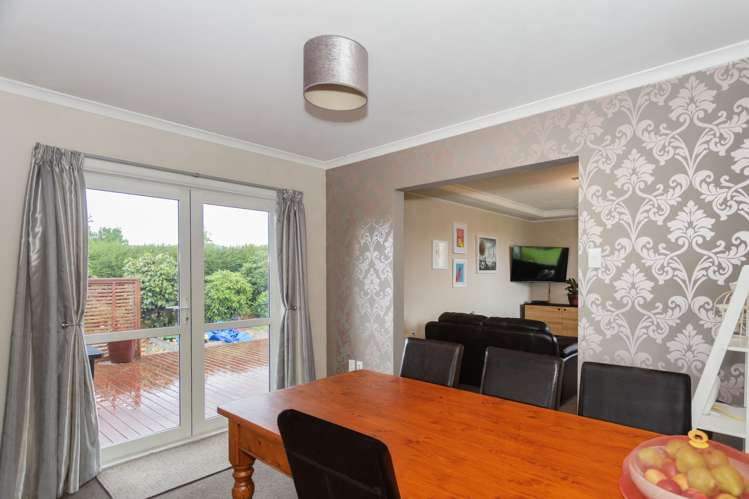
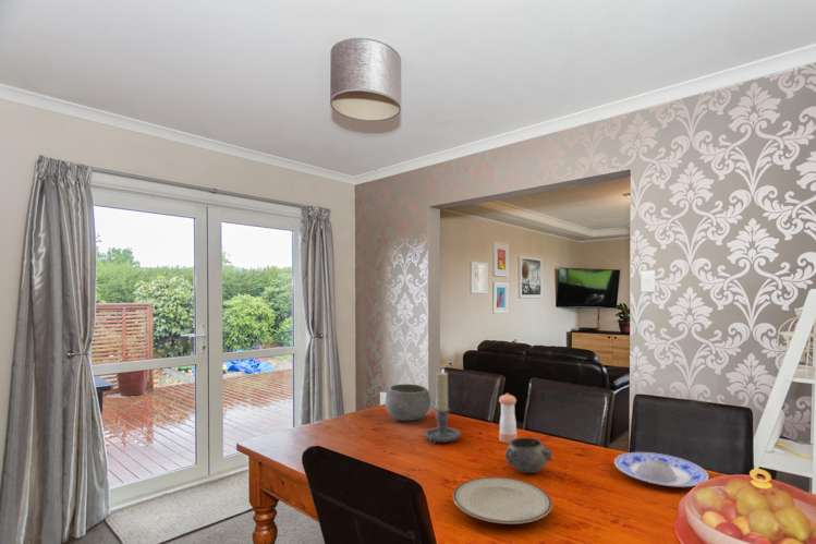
+ decorative bowl (529, 455)
+ bowl (407, 402)
+ plate (501, 503)
+ plate (659, 467)
+ pepper shaker (508, 416)
+ candle holder (440, 406)
